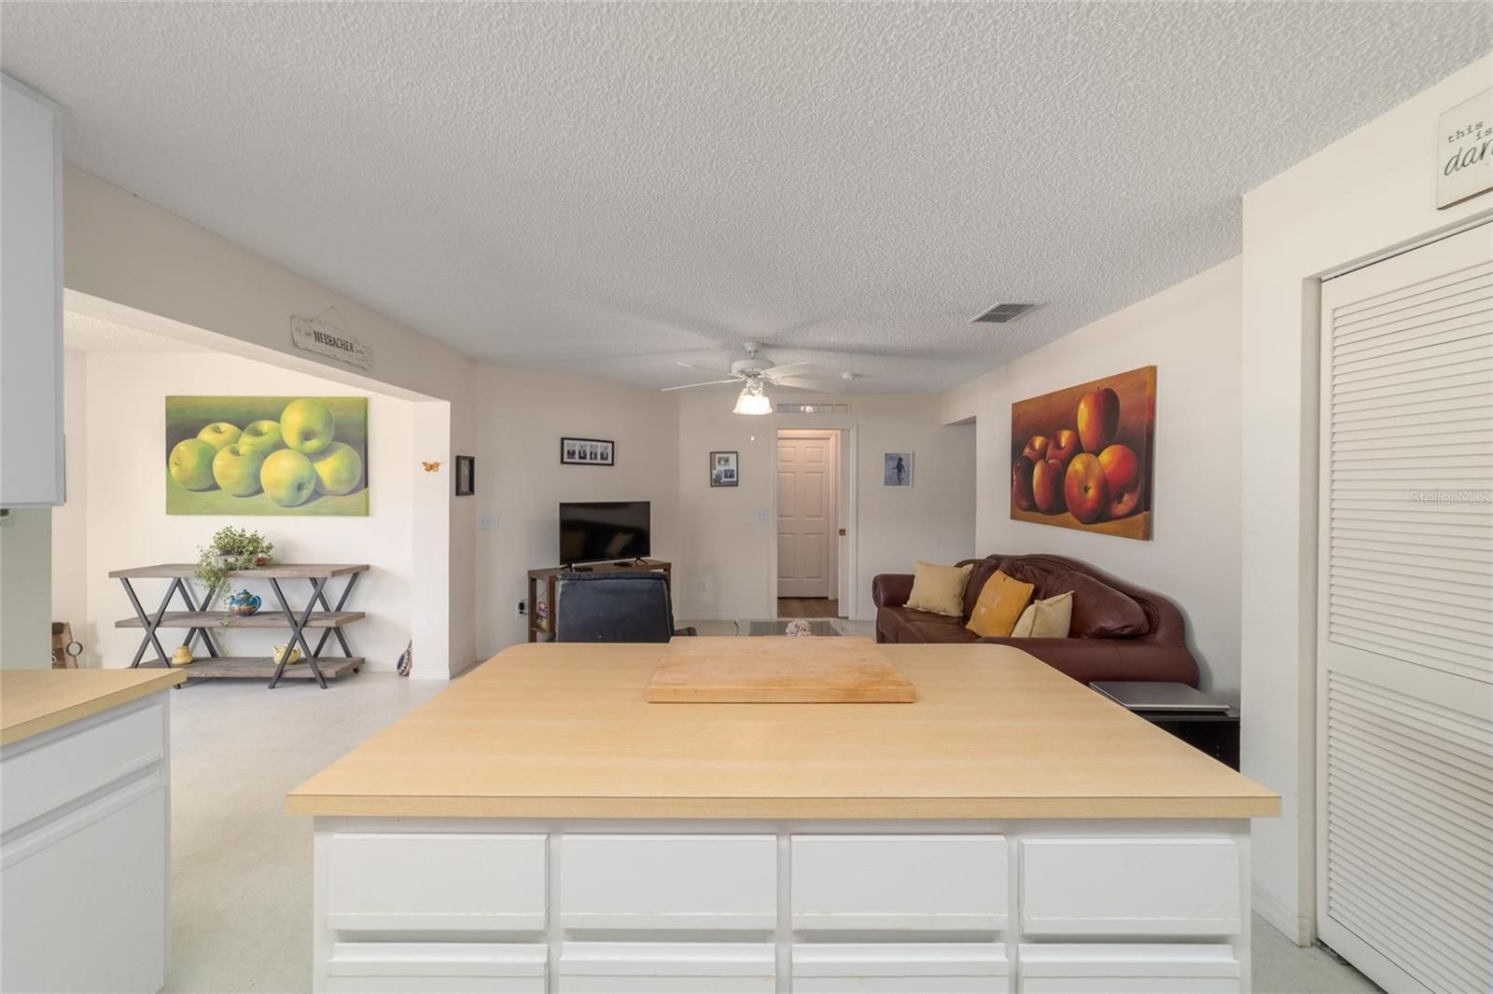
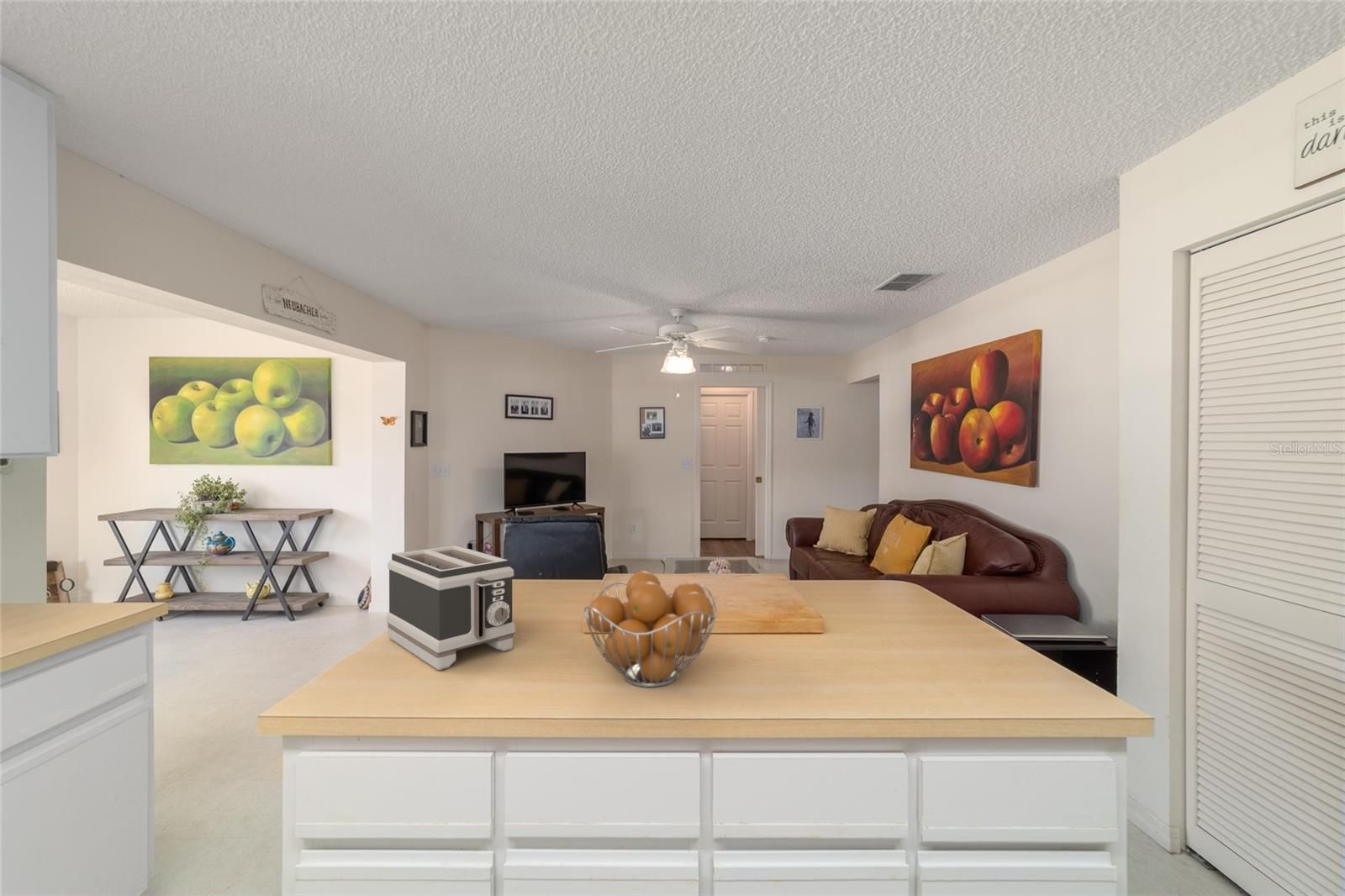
+ toaster (452, 602)
+ fruit basket (651, 625)
